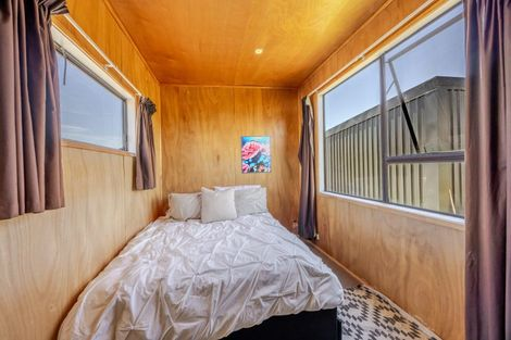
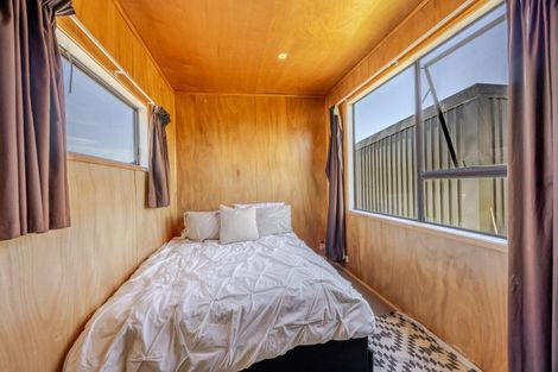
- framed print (256, 154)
